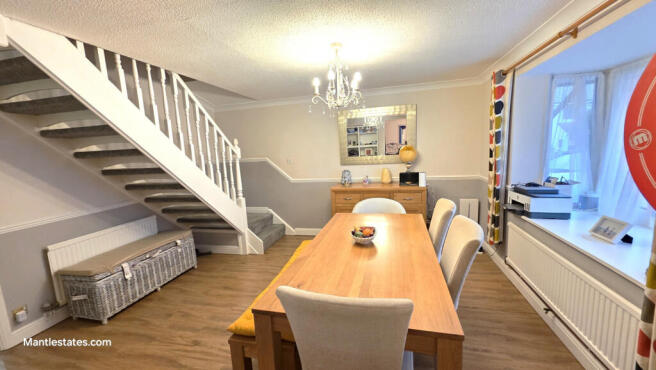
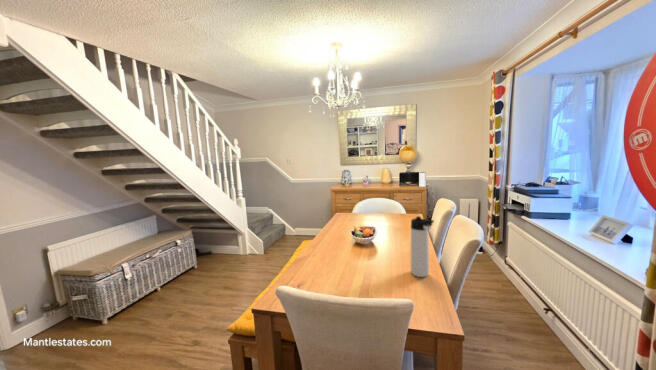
+ thermos bottle (422, 247)
